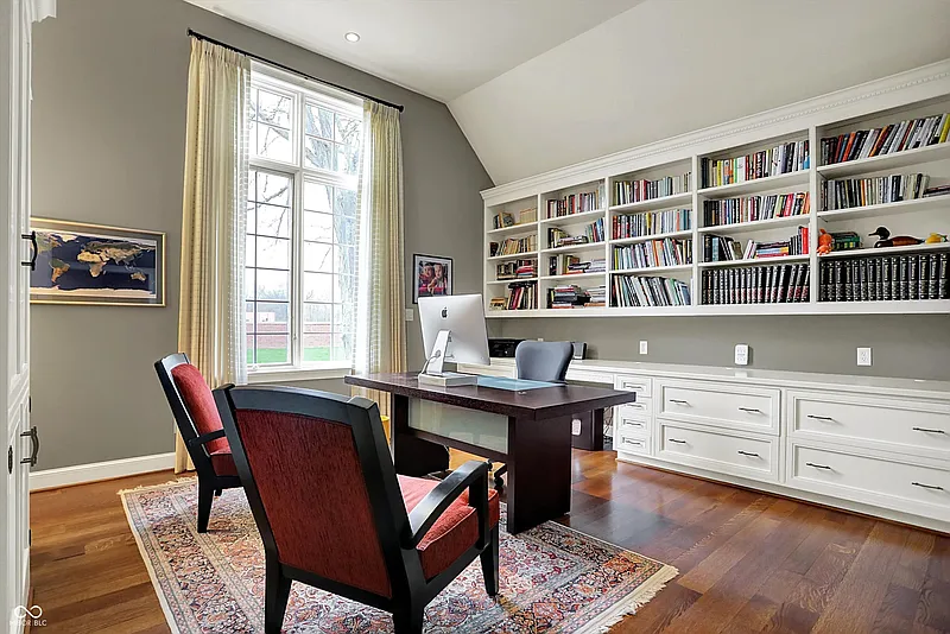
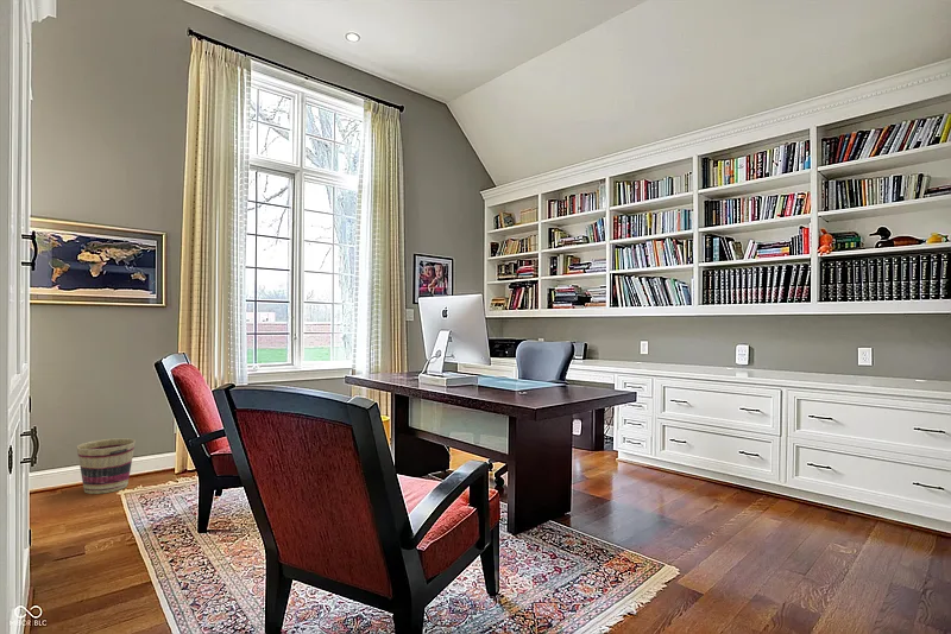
+ basket (106, 465)
